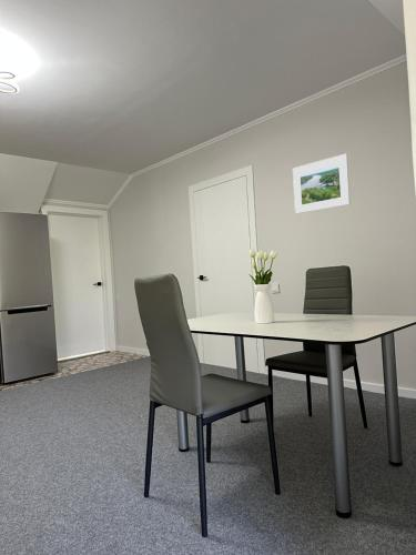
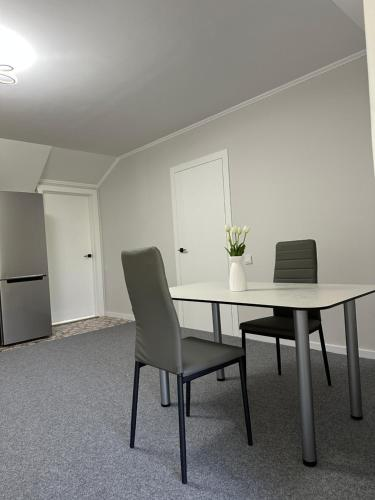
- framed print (319, 185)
